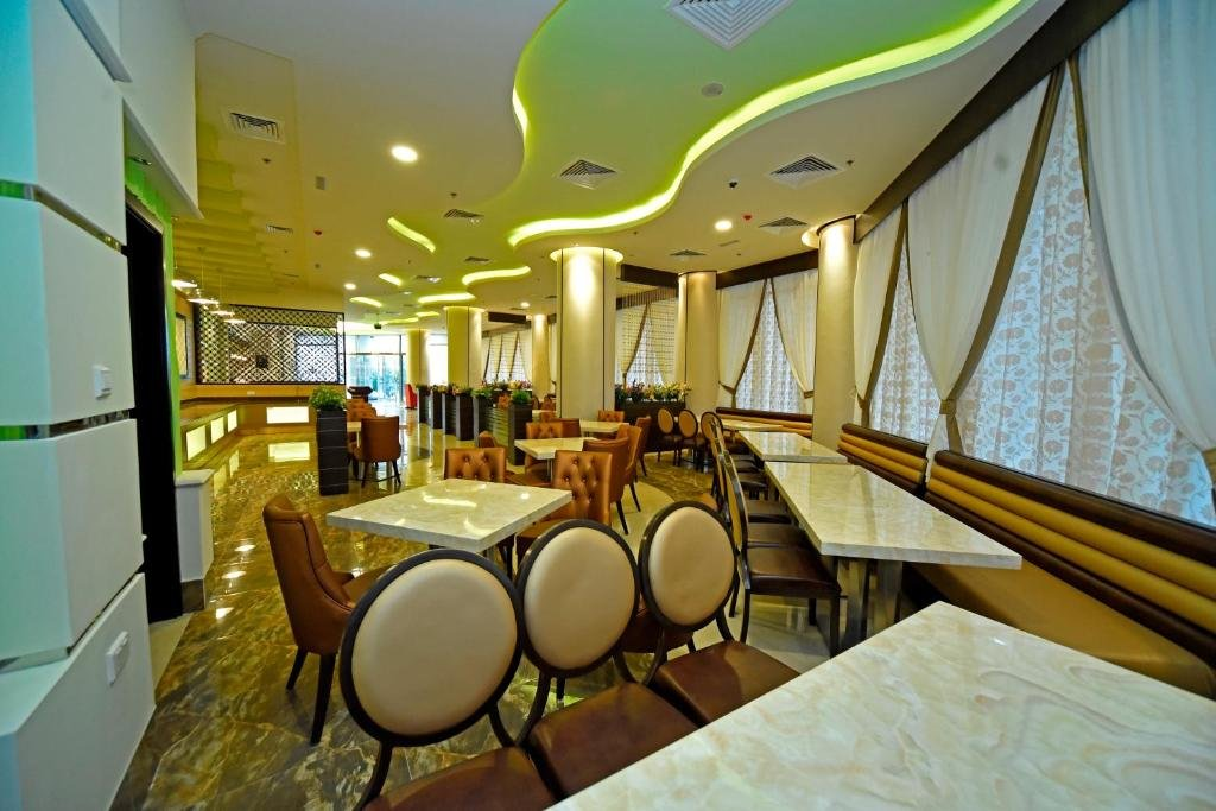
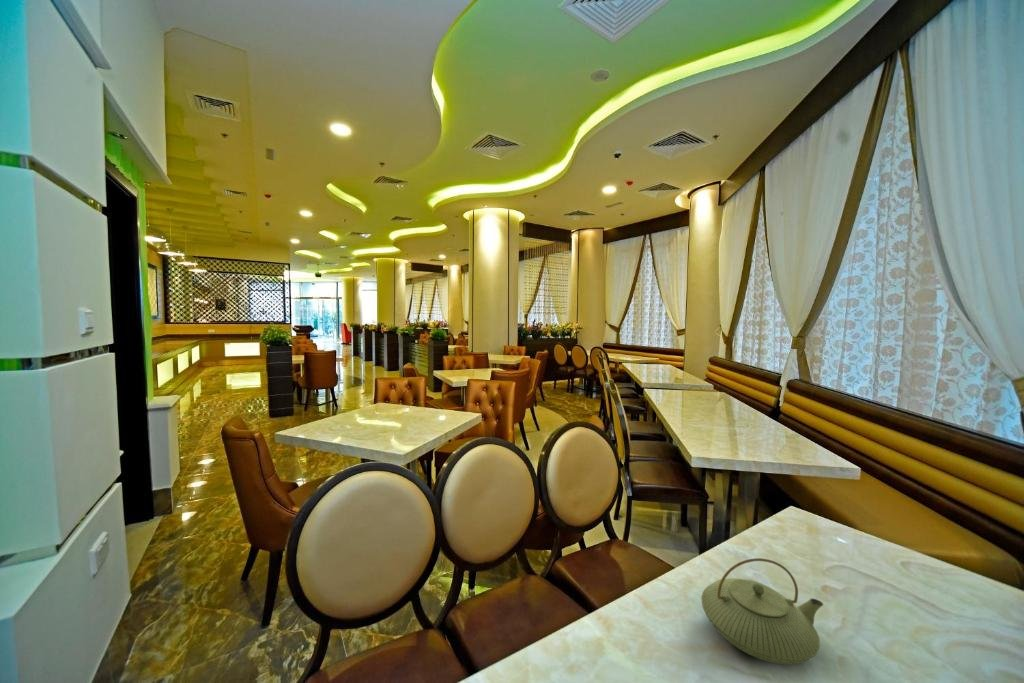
+ teapot (764, 596)
